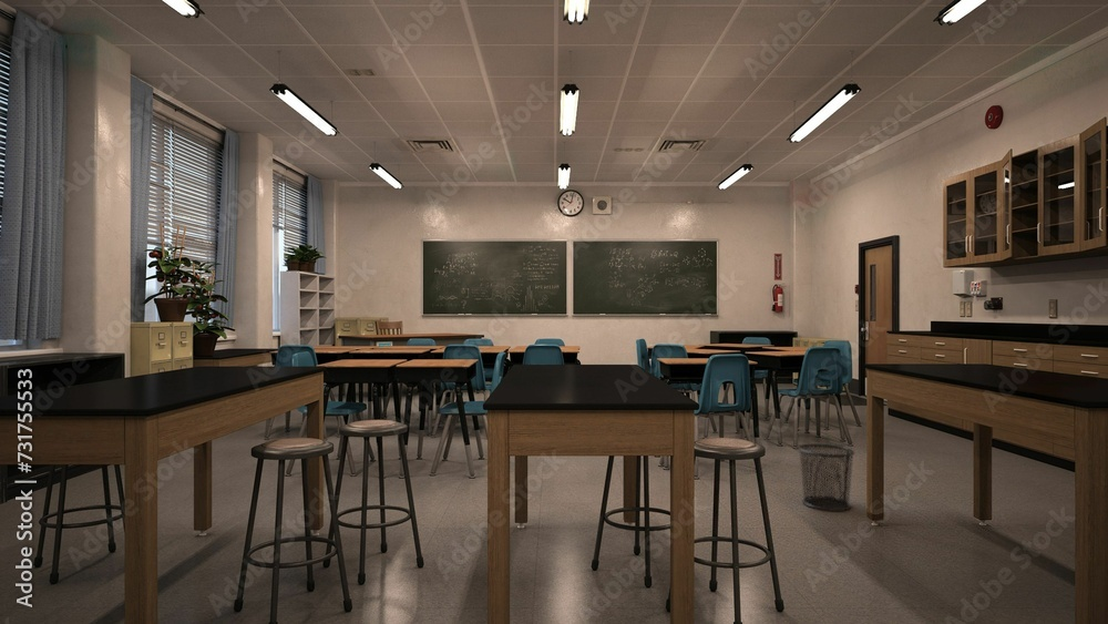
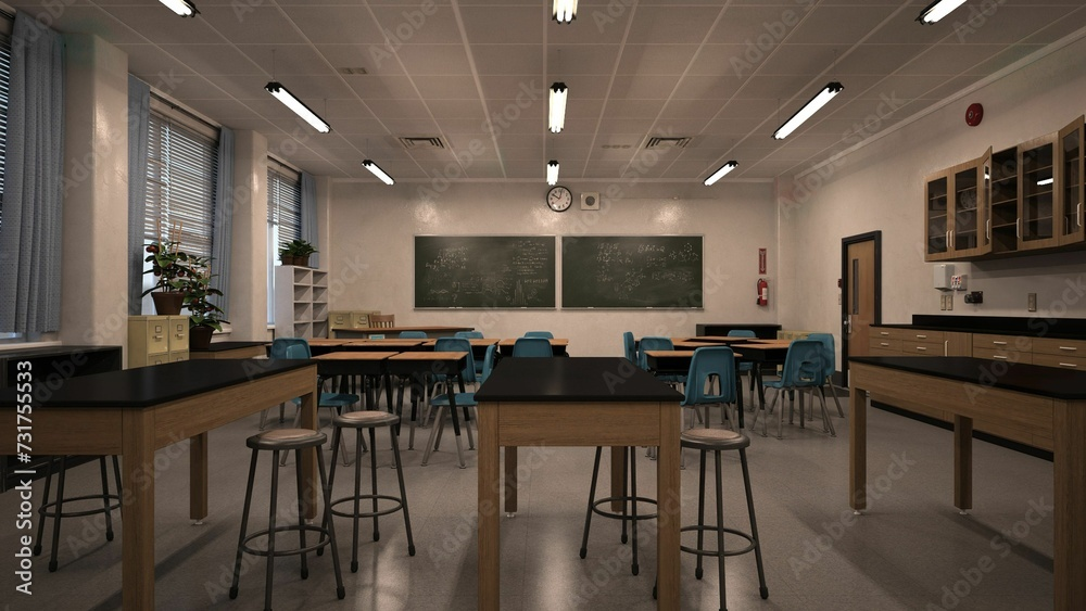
- waste bin (825, 477)
